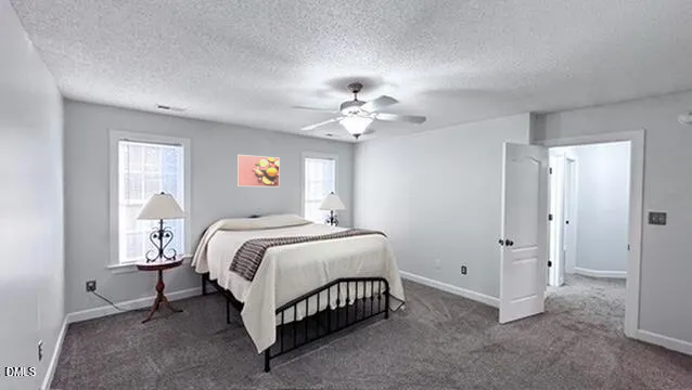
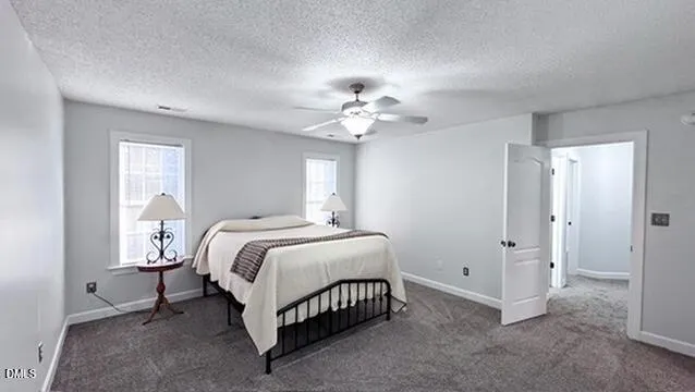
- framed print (258, 171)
